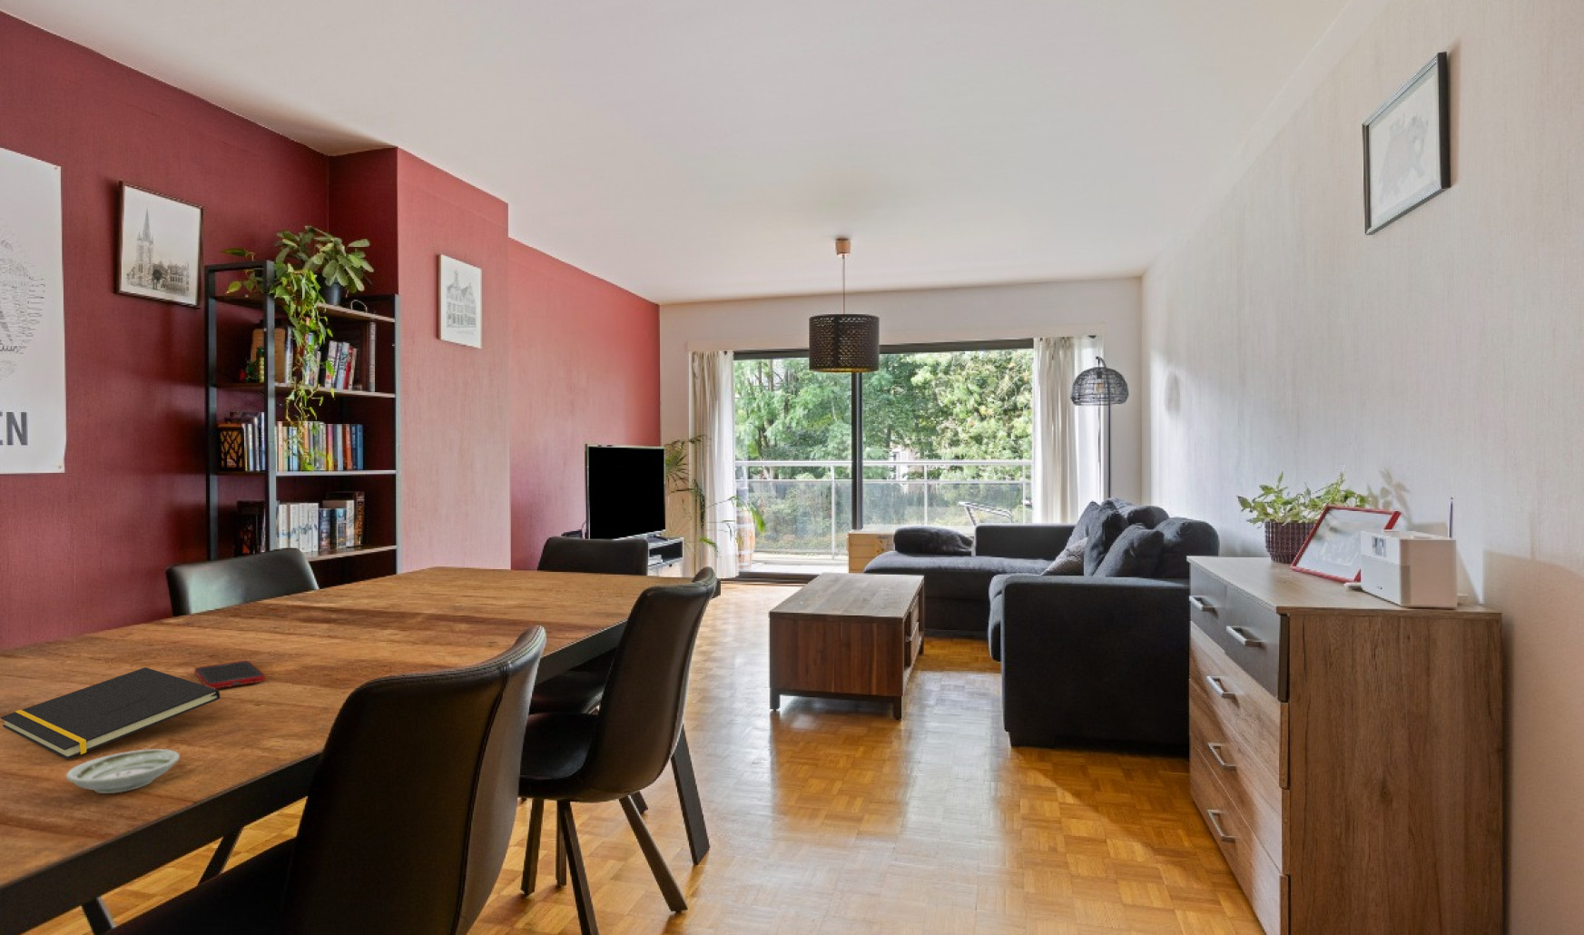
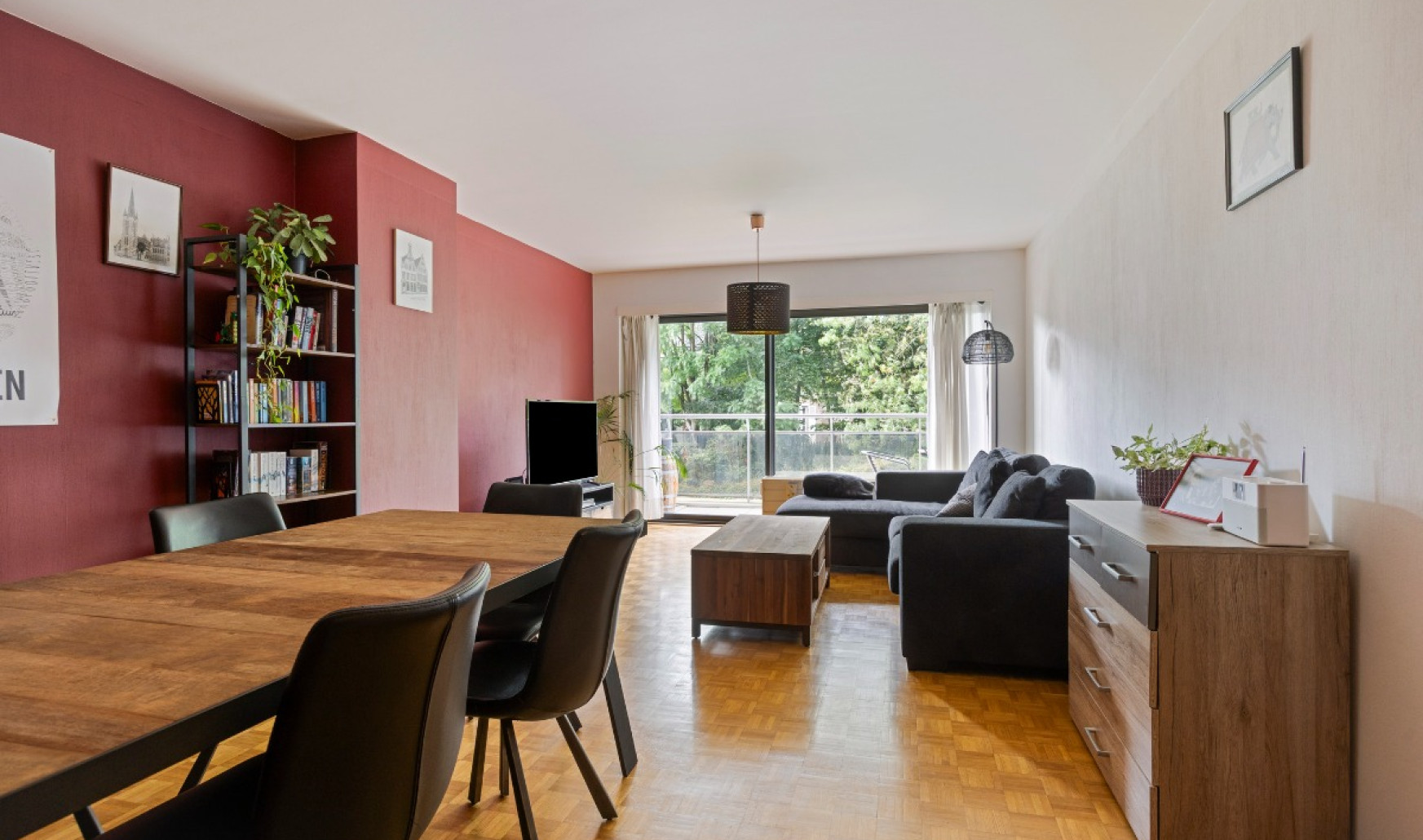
- saucer (125, 774)
- notepad (110, 707)
- cell phone (228, 675)
